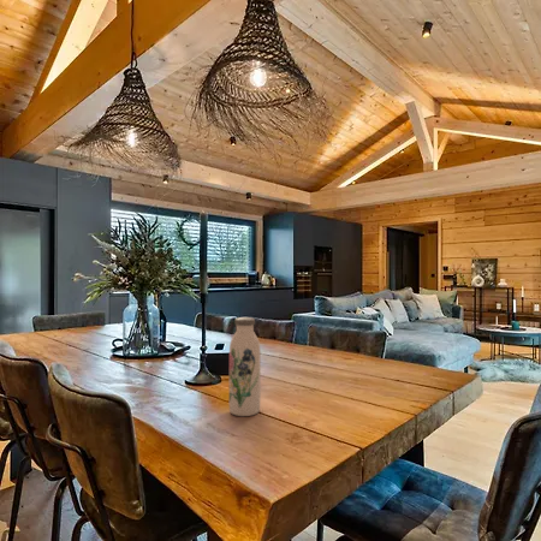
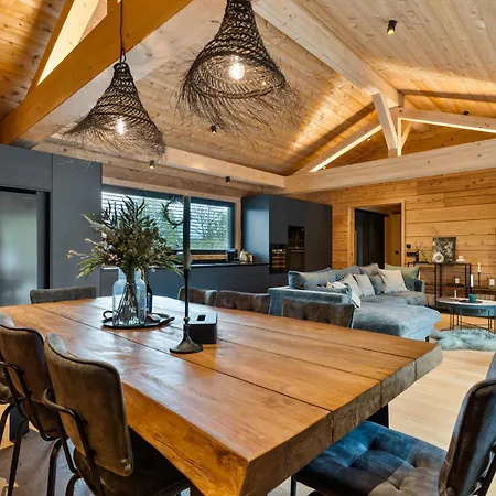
- water bottle (244, 364)
